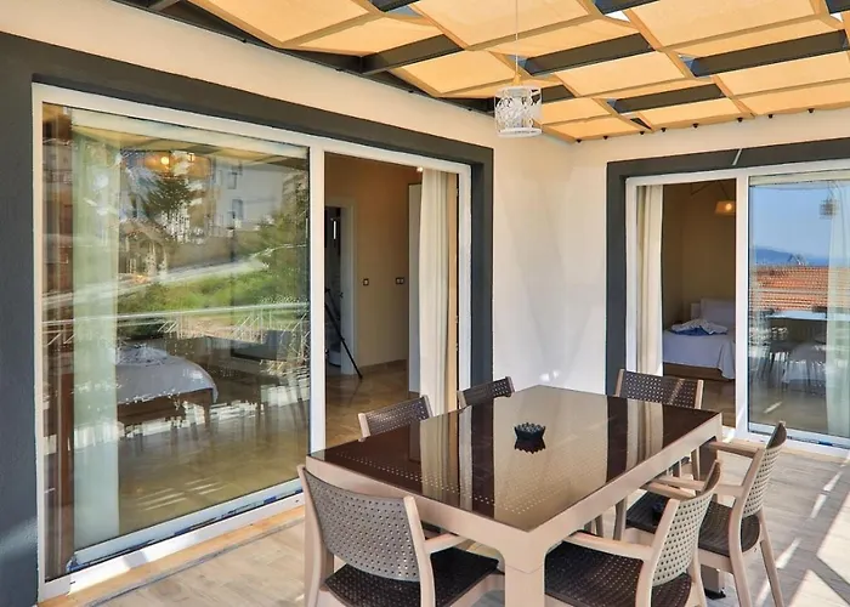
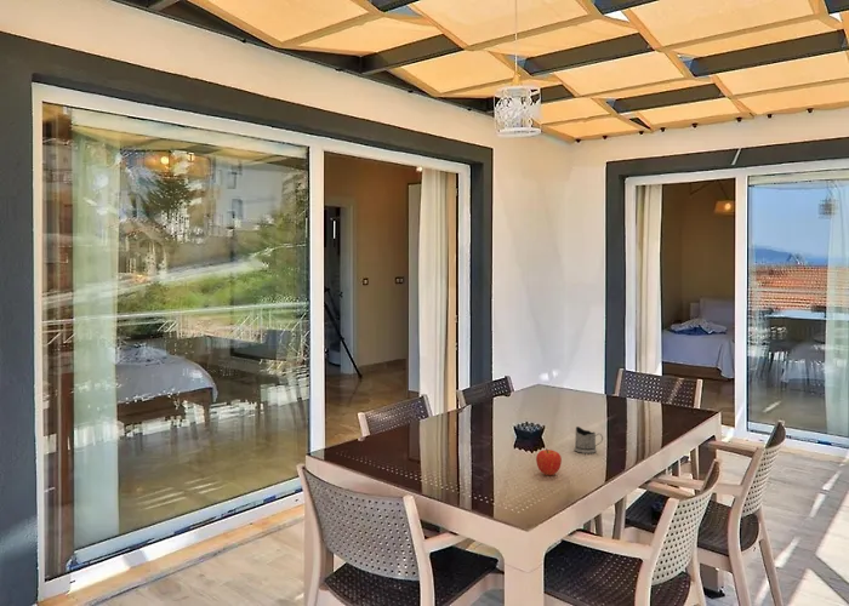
+ fruit (548, 461)
+ tea glass holder (588, 439)
